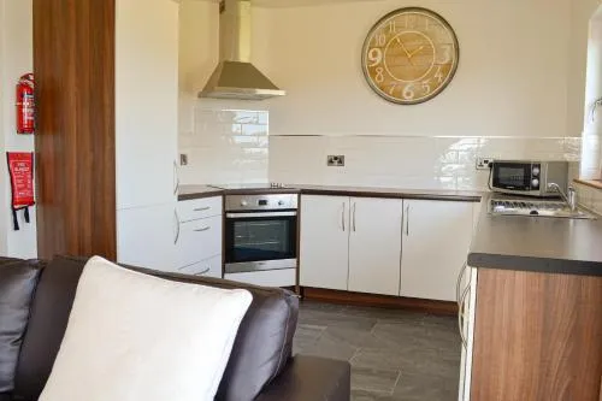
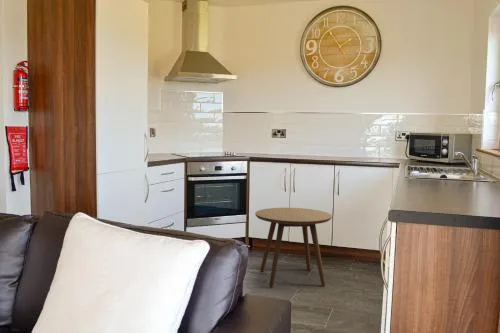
+ side table (280, 245)
